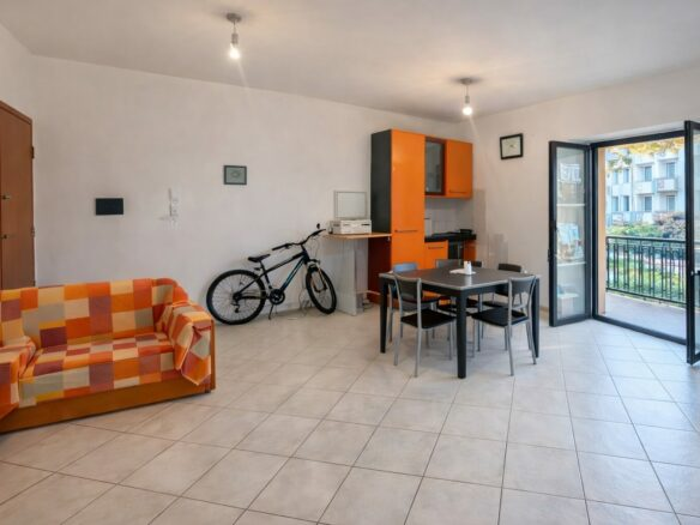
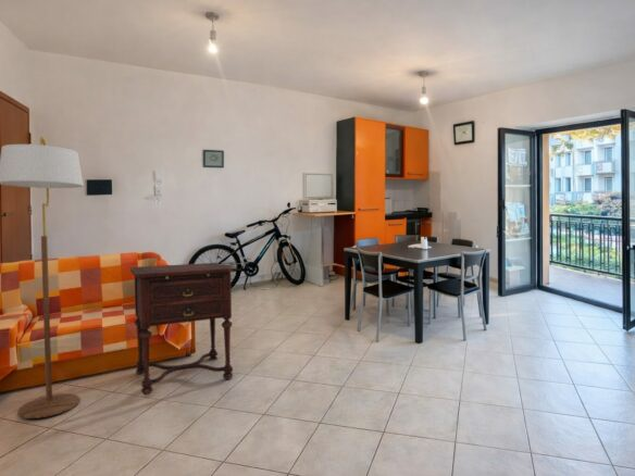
+ side table (182, 322)
+ floor lamp (46, 272)
